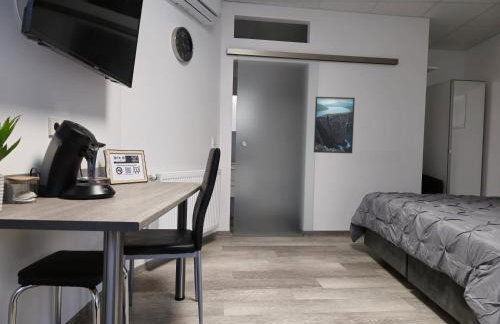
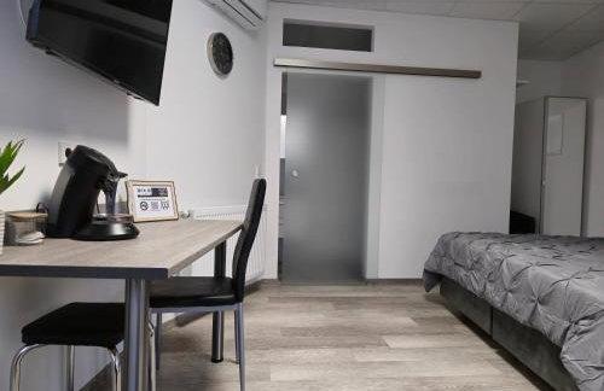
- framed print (334, 125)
